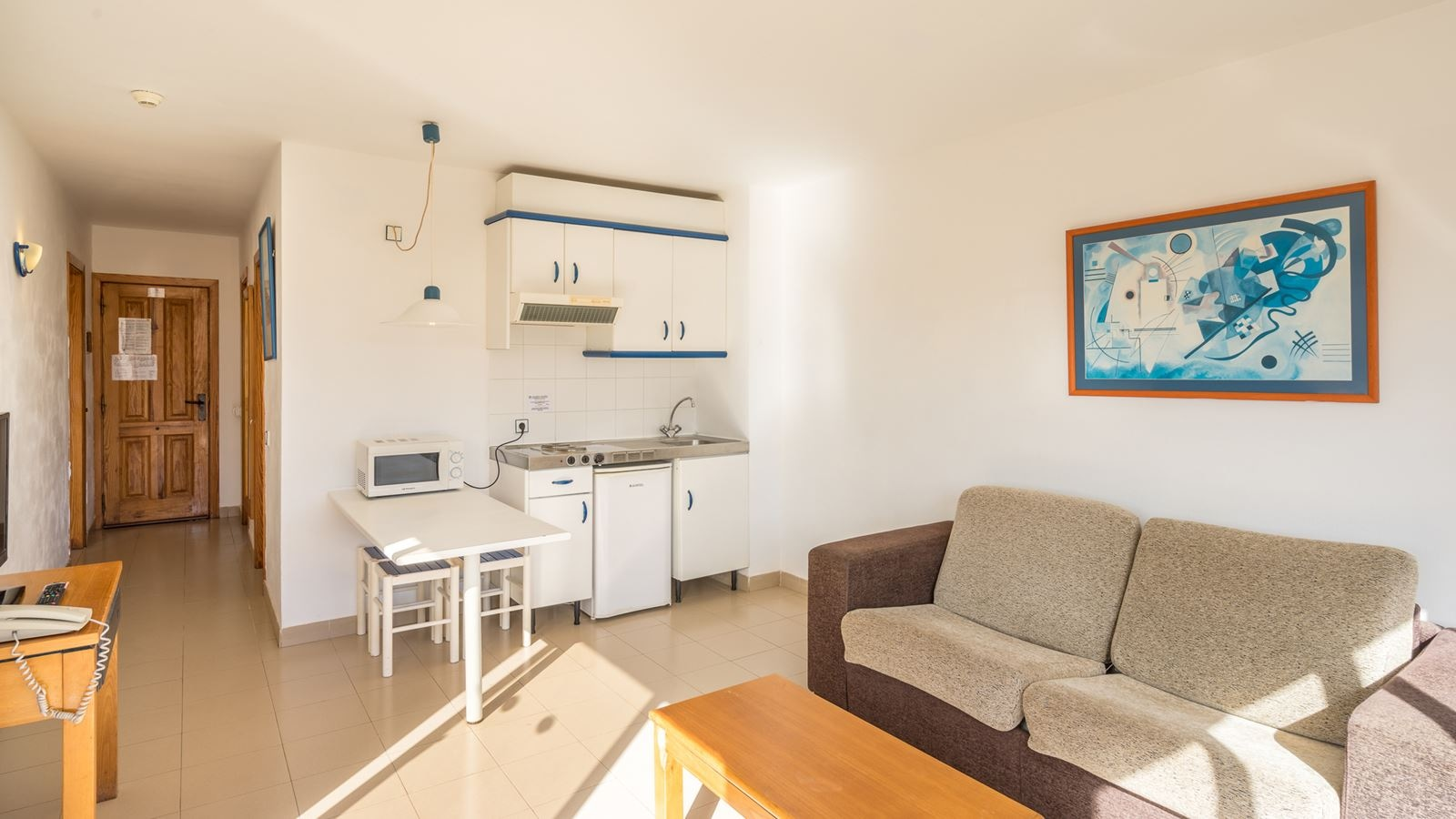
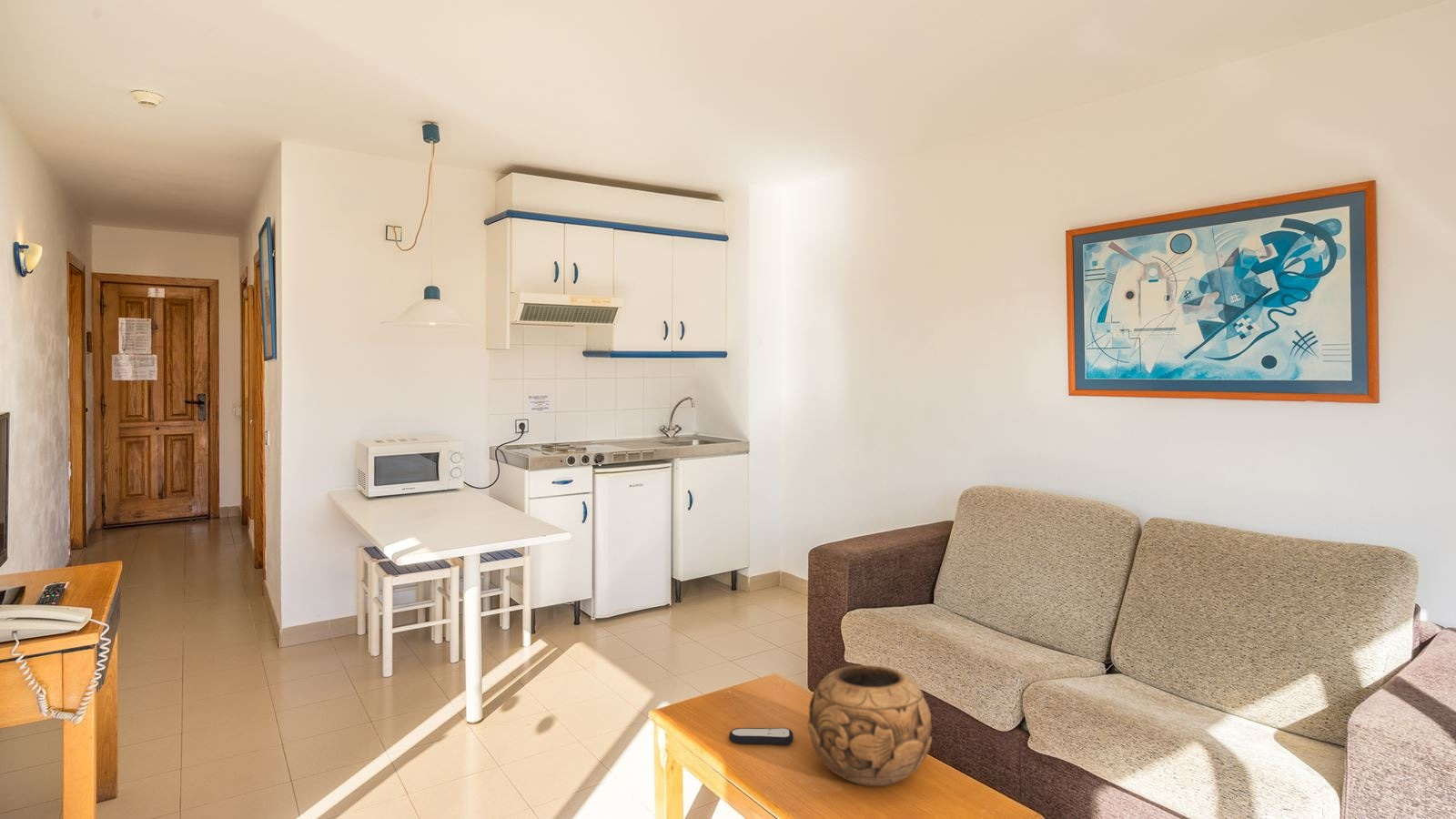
+ remote control (761, 735)
+ decorative bowl (868, 723)
